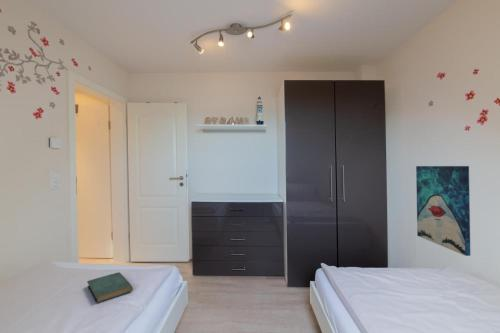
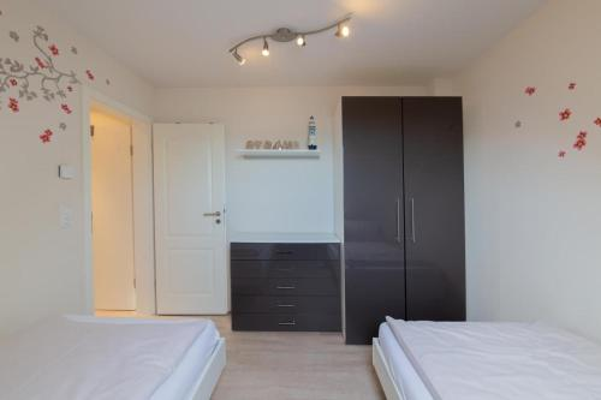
- book (109, 285)
- wall art (439, 205)
